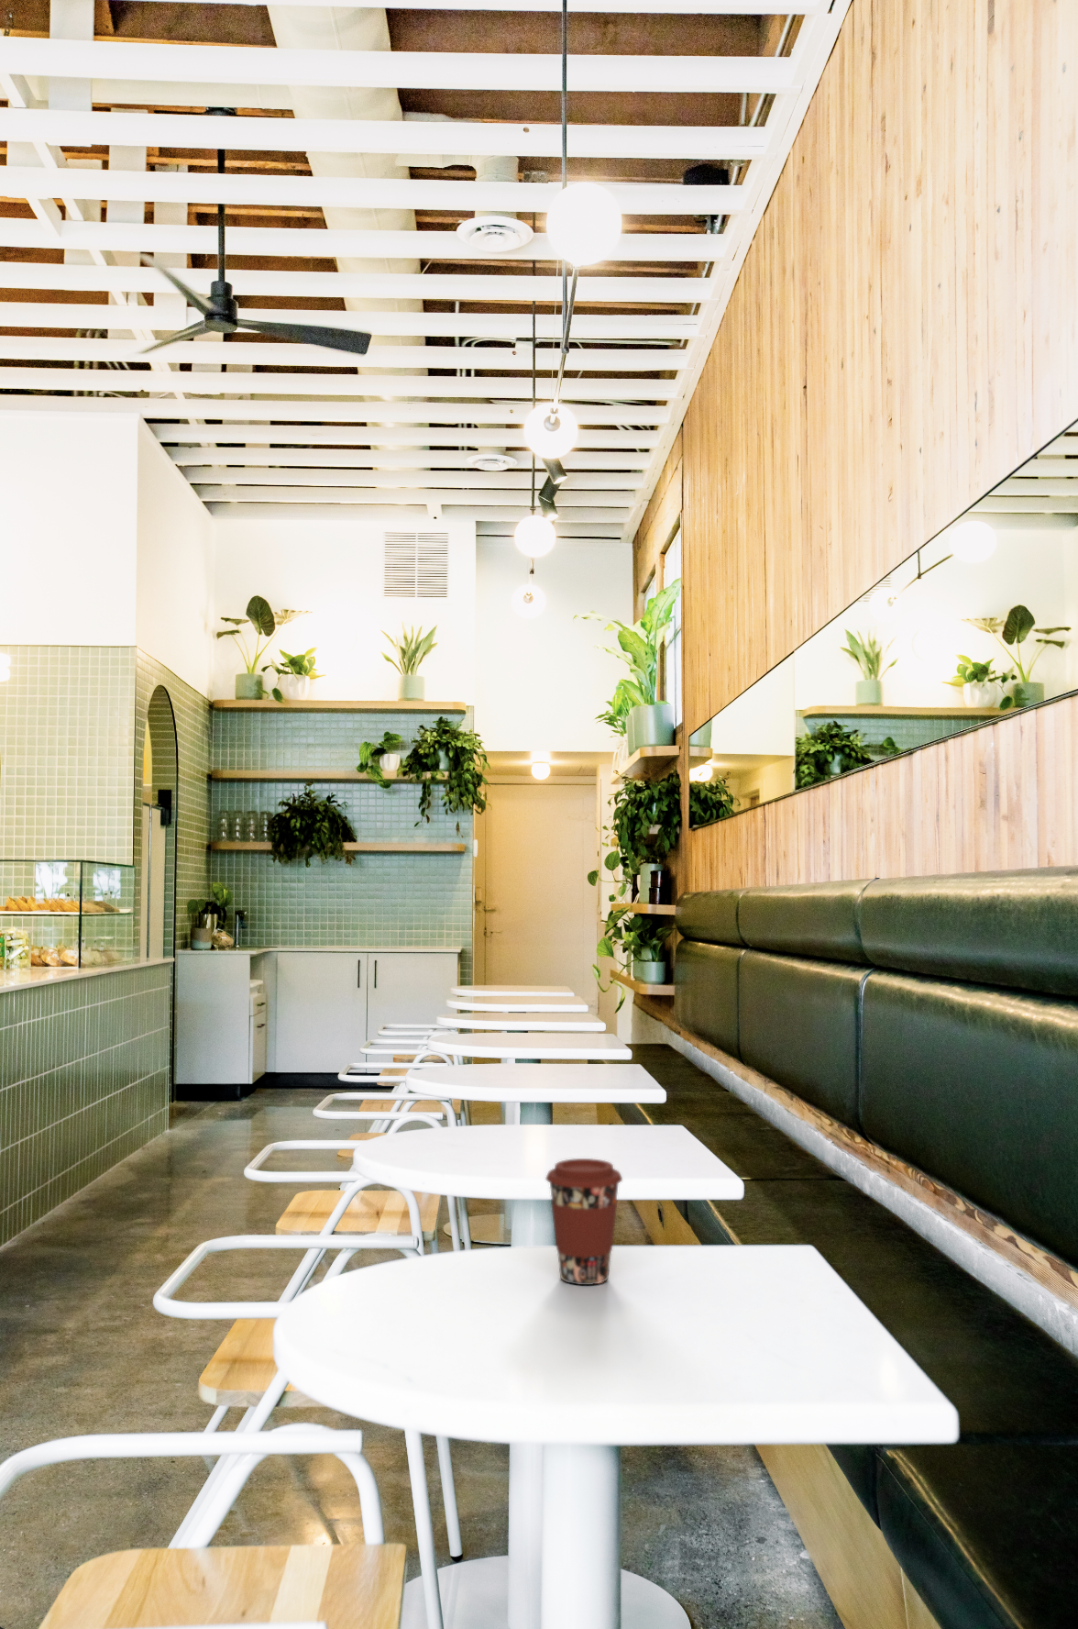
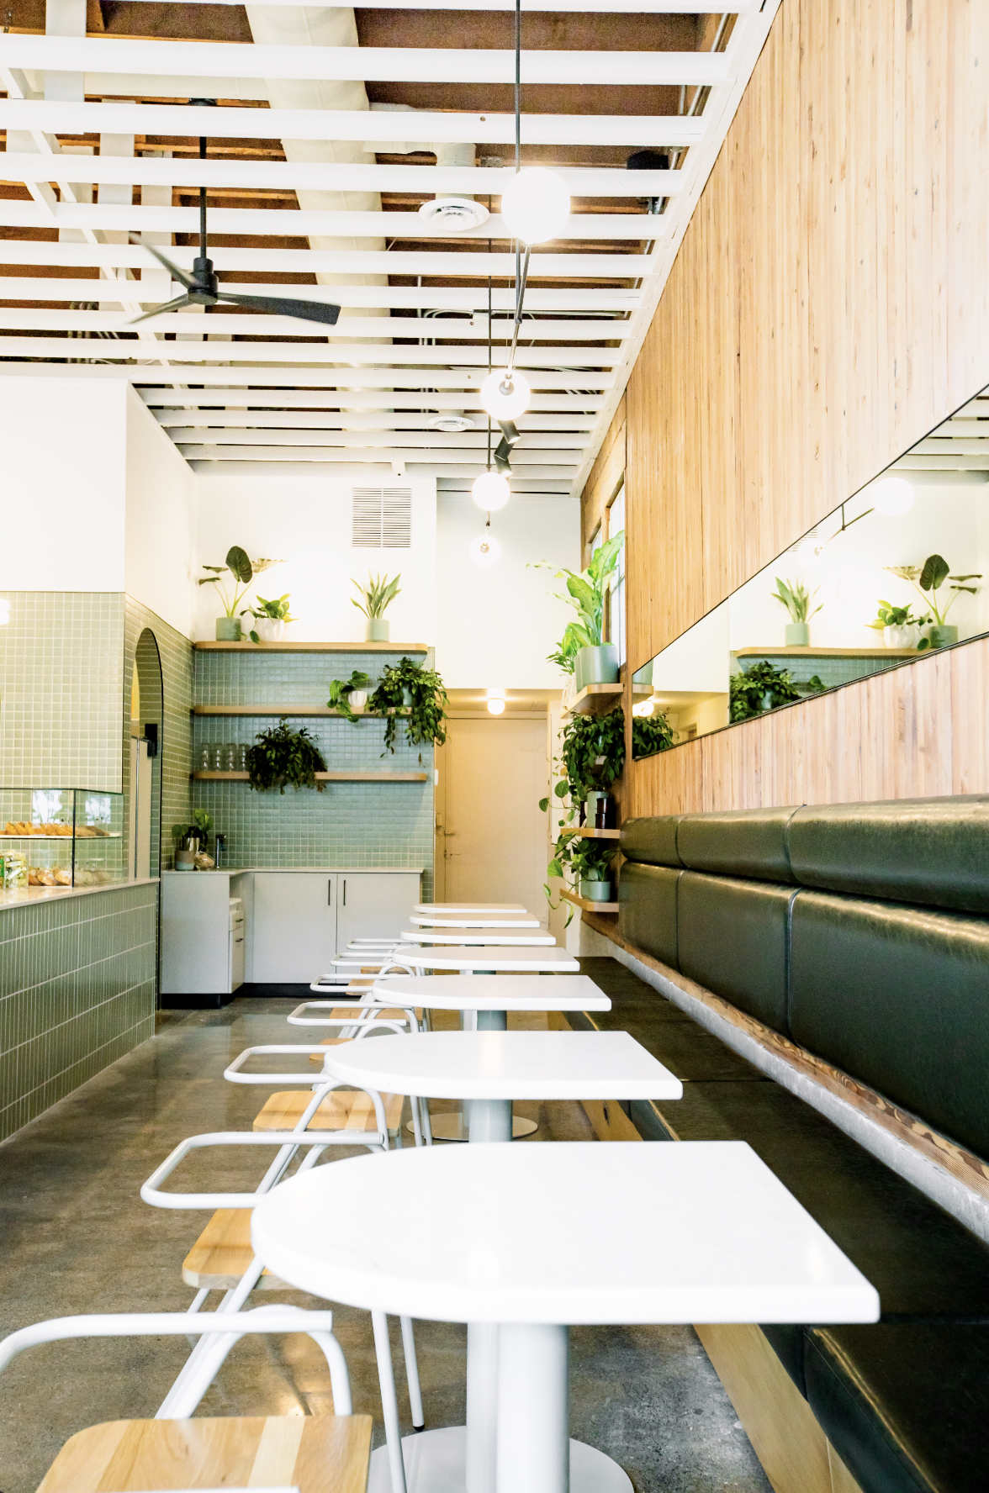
- coffee cup (584, 1221)
